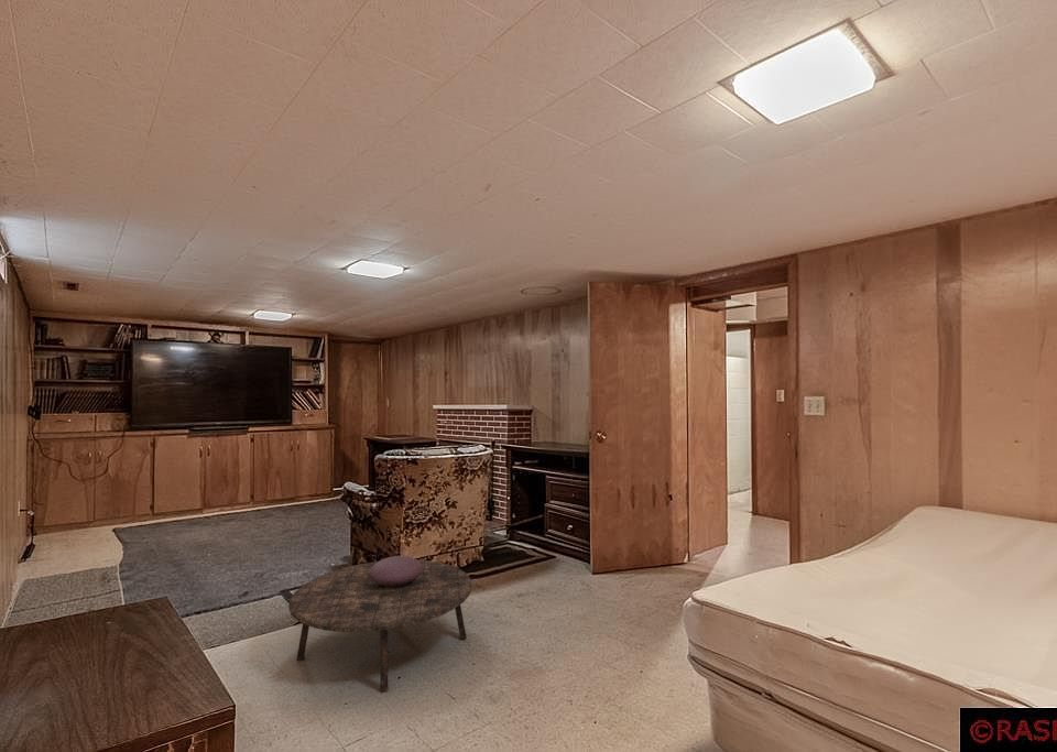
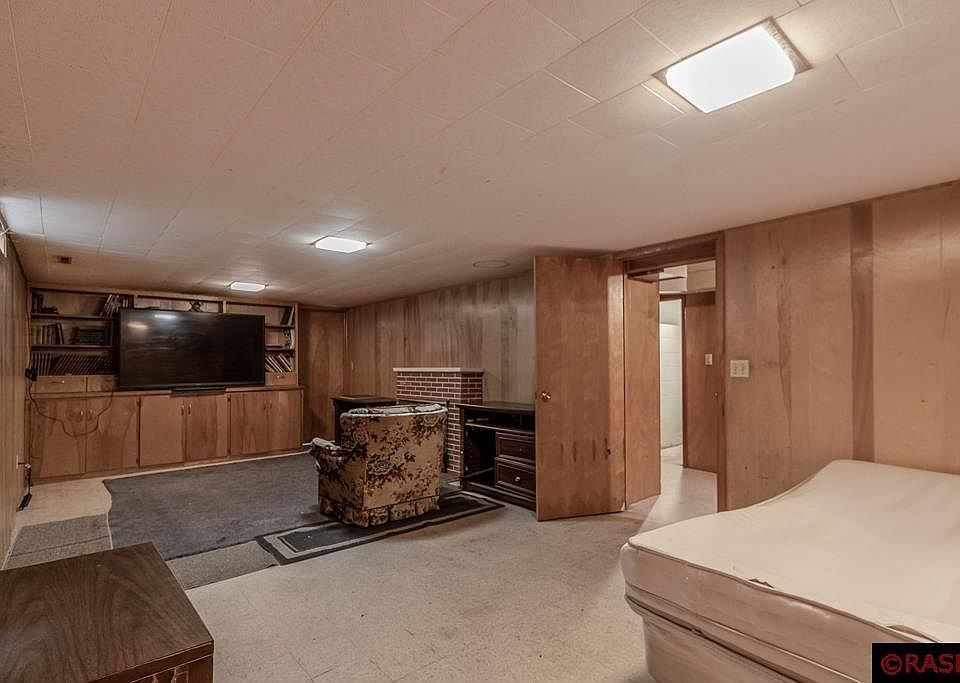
- decorative bowl (395, 569)
- coffee table (384, 618)
